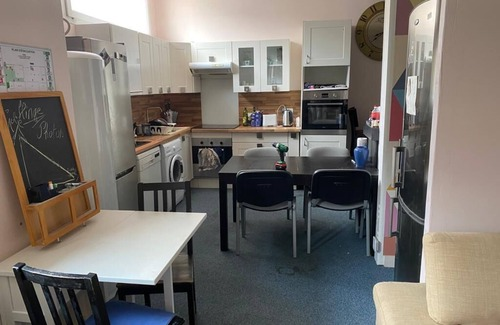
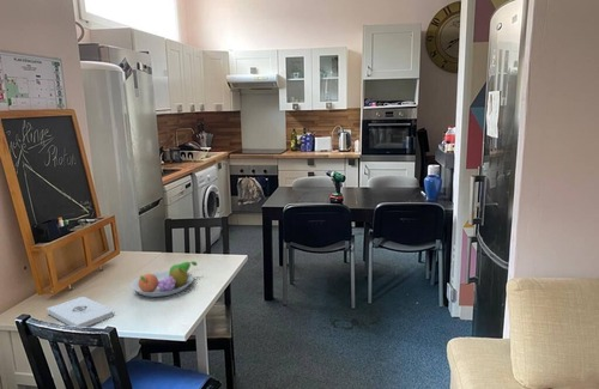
+ fruit bowl (164, 274)
+ notepad (80, 311)
